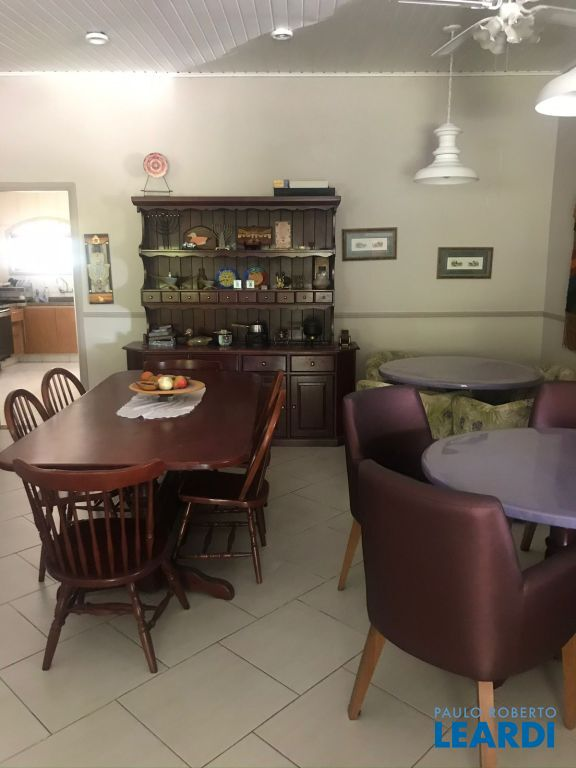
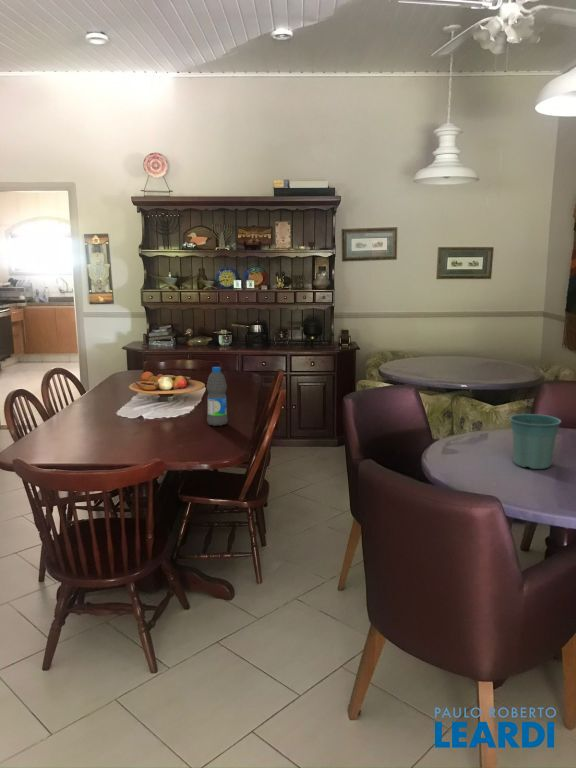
+ water bottle (216, 395)
+ flower pot (533, 441)
